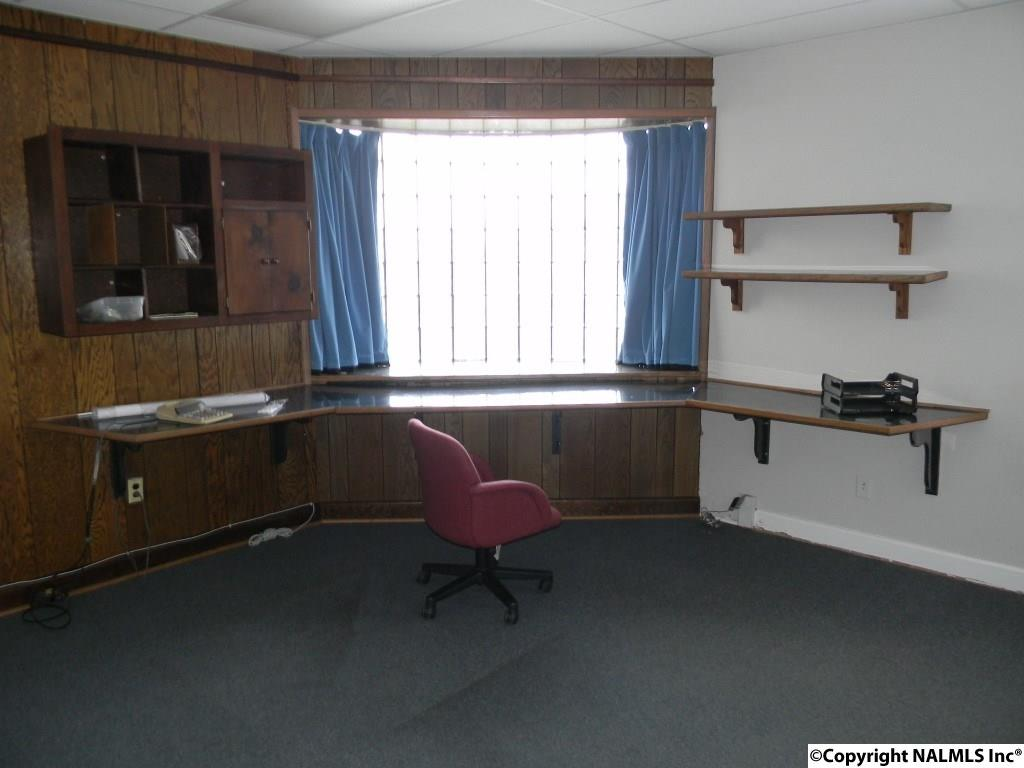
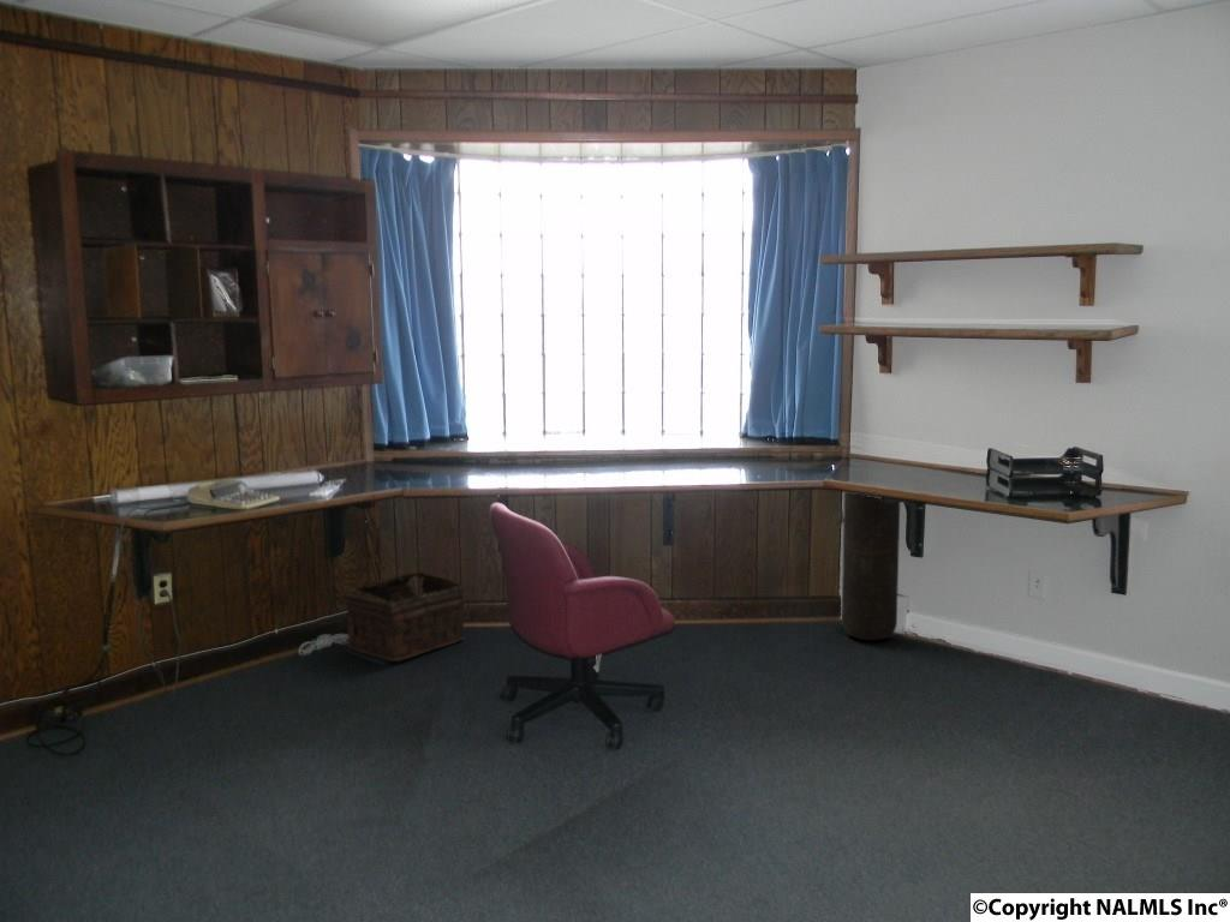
+ trash can (870, 553)
+ basket (401, 609)
